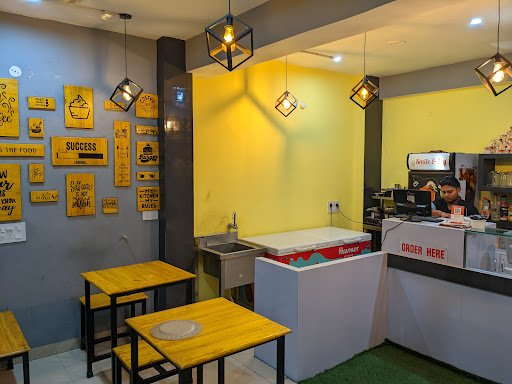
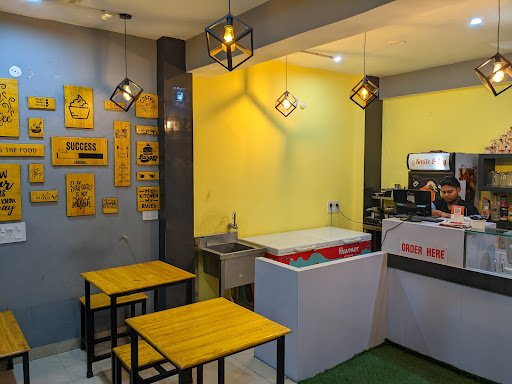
- chinaware (176, 328)
